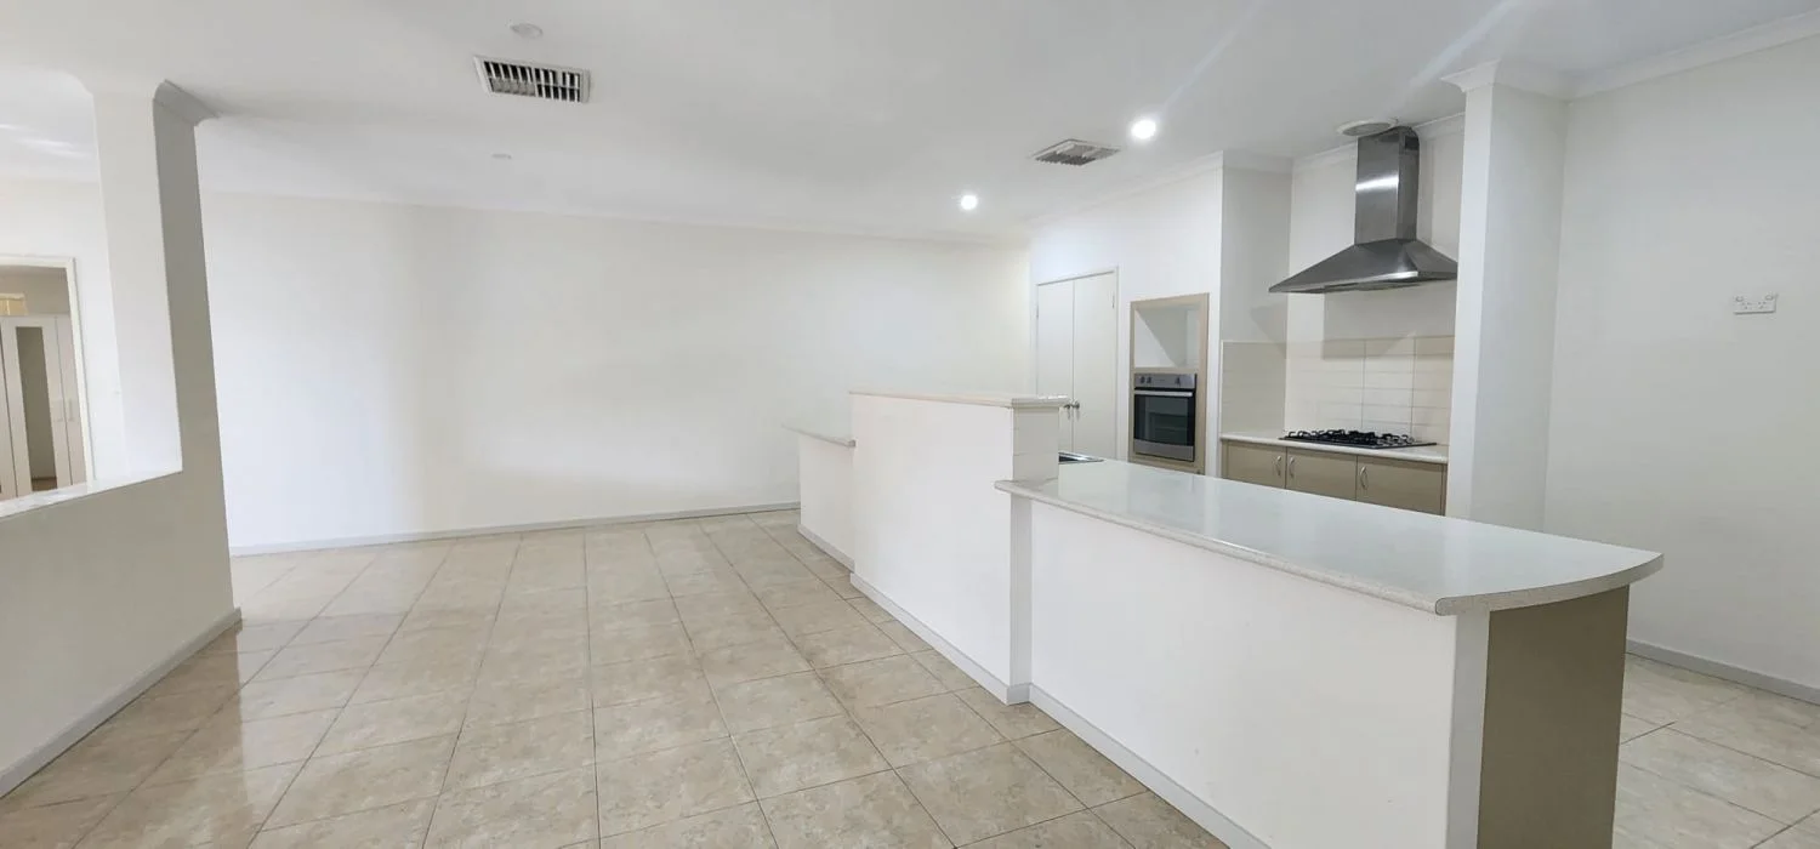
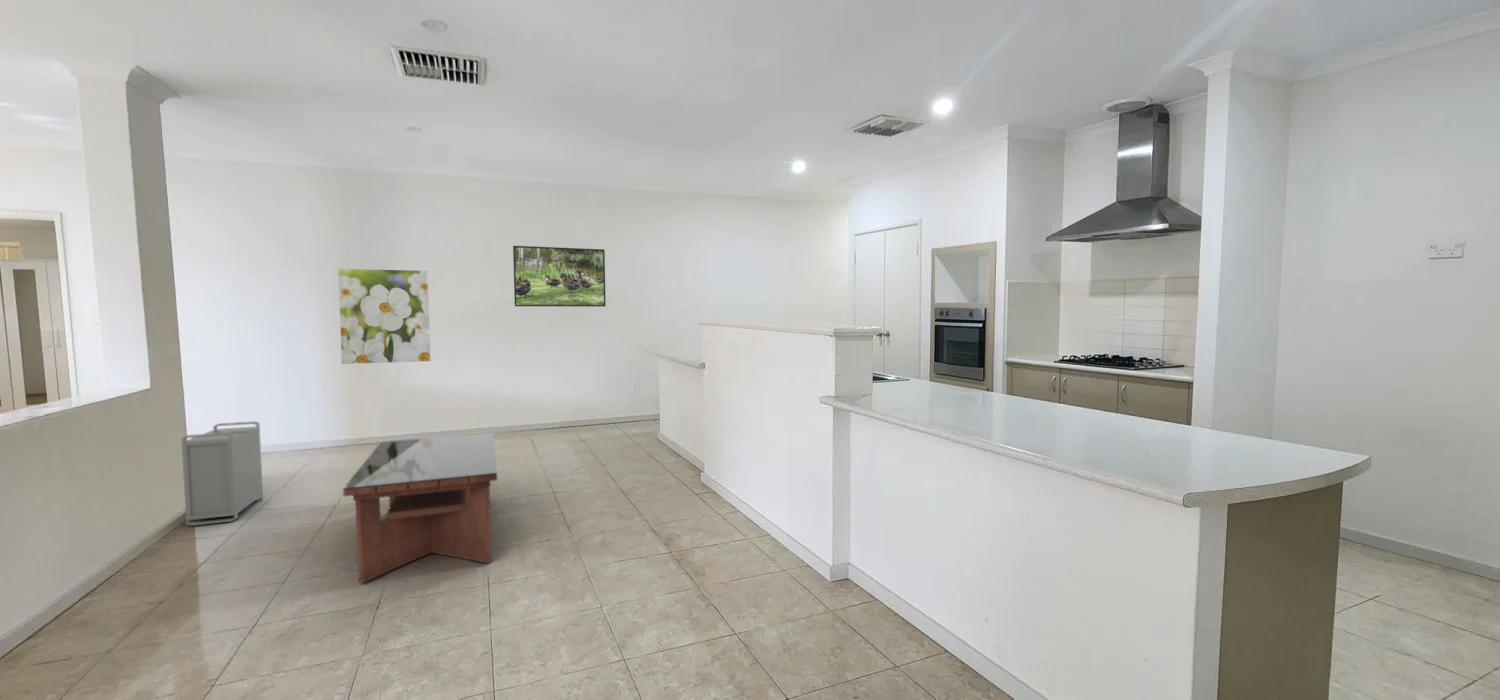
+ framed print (385, 316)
+ storage bin (225, 470)
+ coffee table (434, 495)
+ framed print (560, 277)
